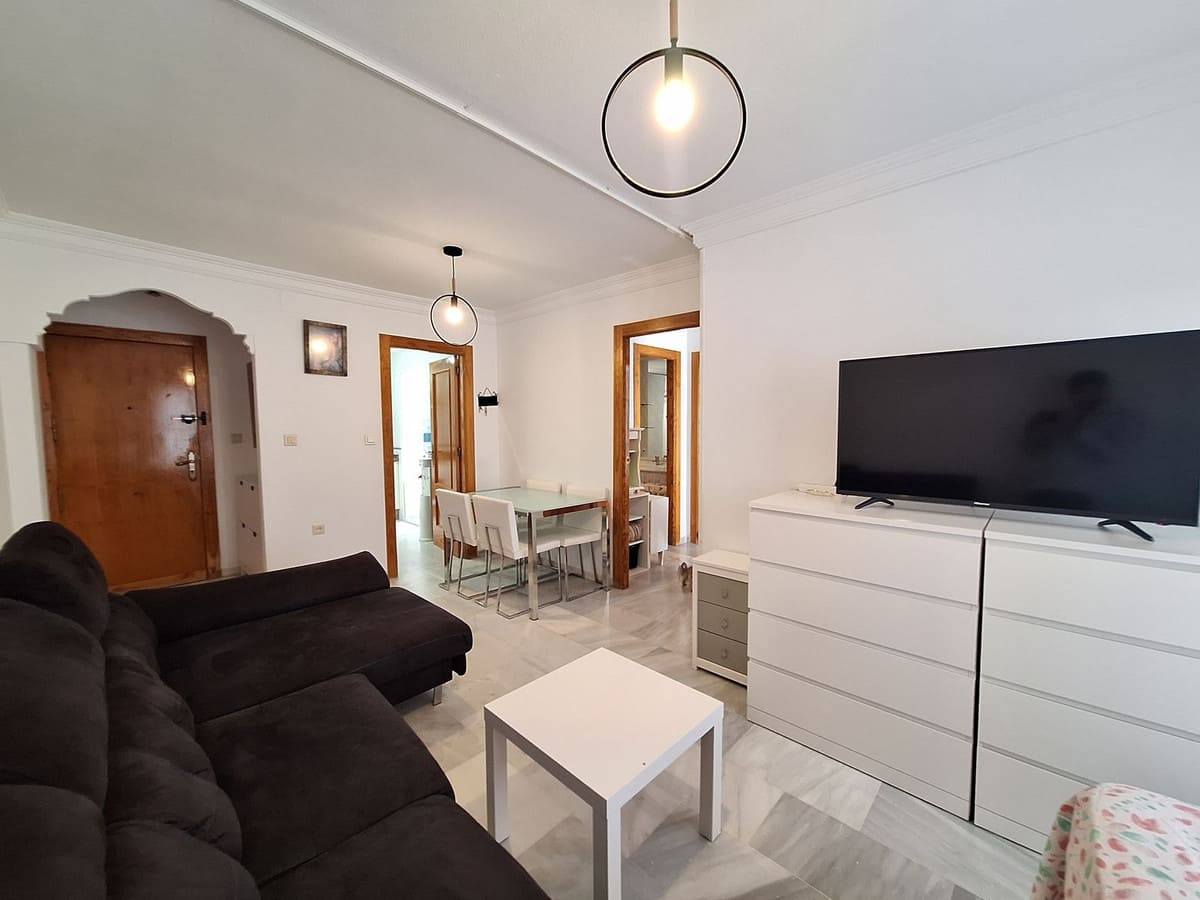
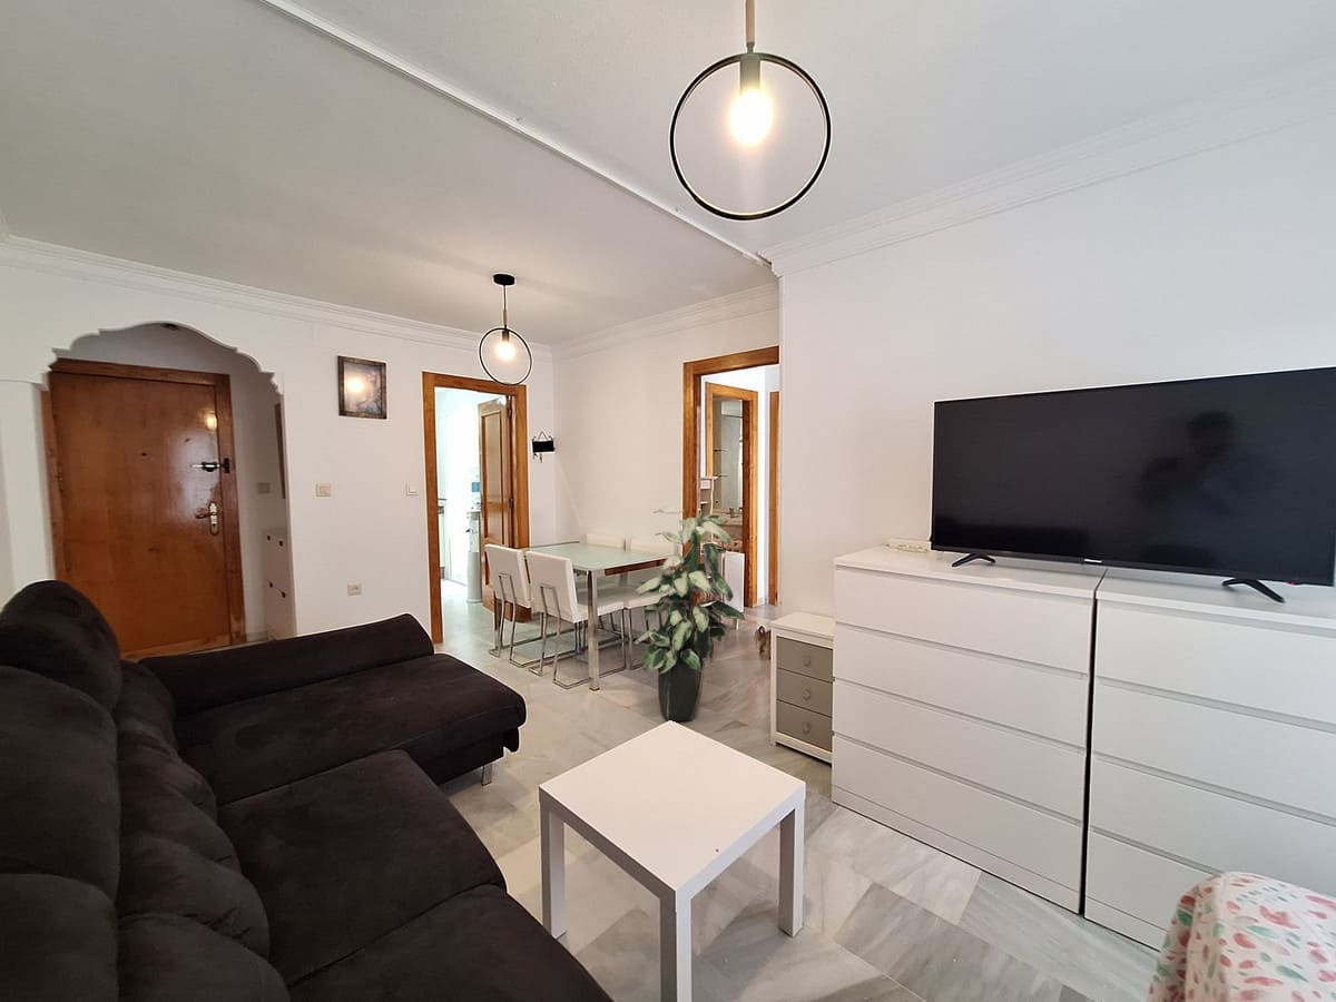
+ indoor plant (682, 610)
